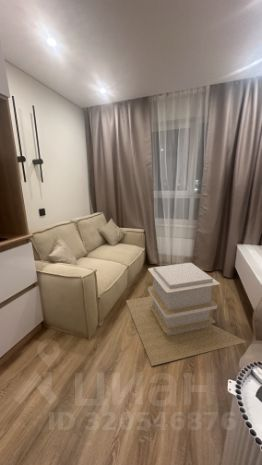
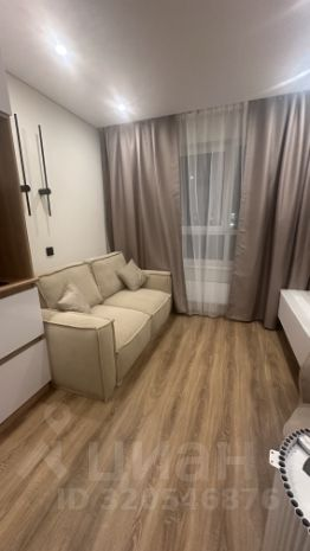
- coffee table (179, 295)
